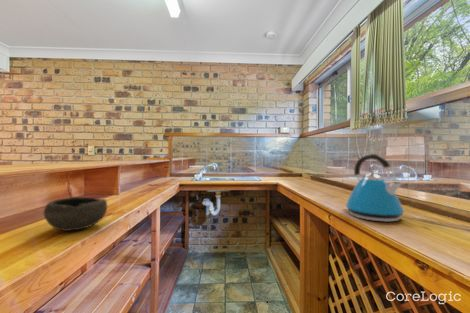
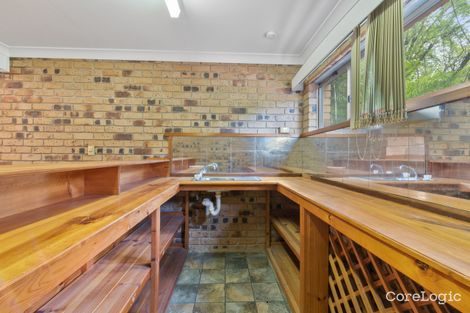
- kettle (371, 184)
- bowl (79, 212)
